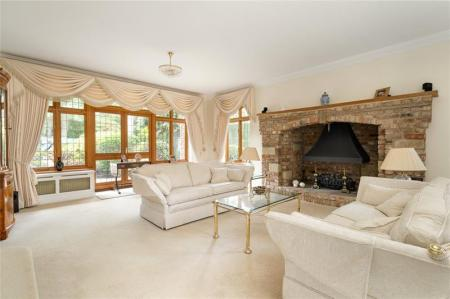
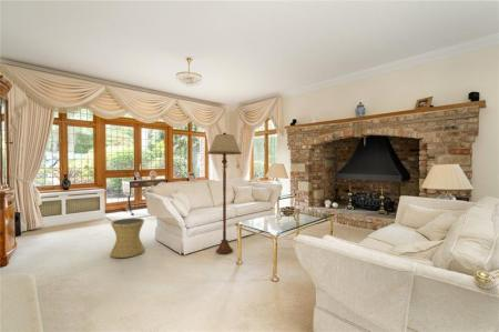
+ floor lamp (224, 191)
+ side table (128, 237)
